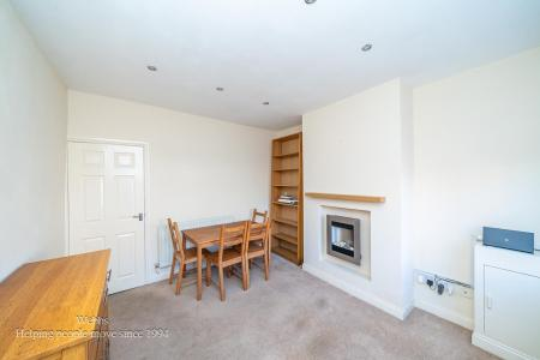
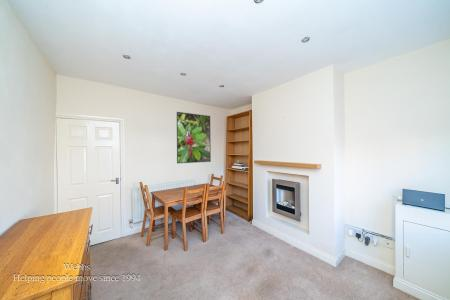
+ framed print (194, 138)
